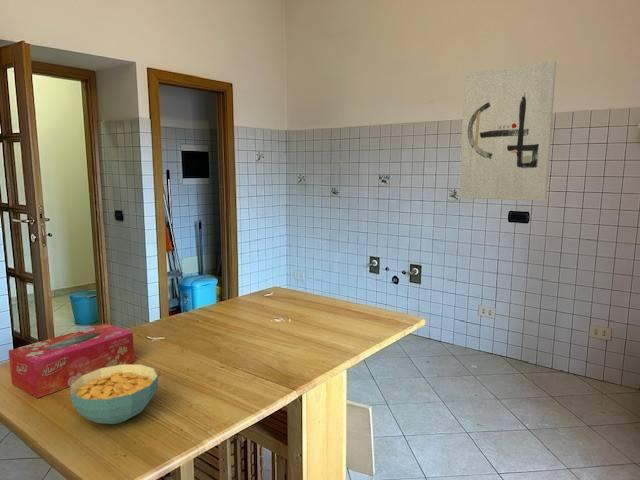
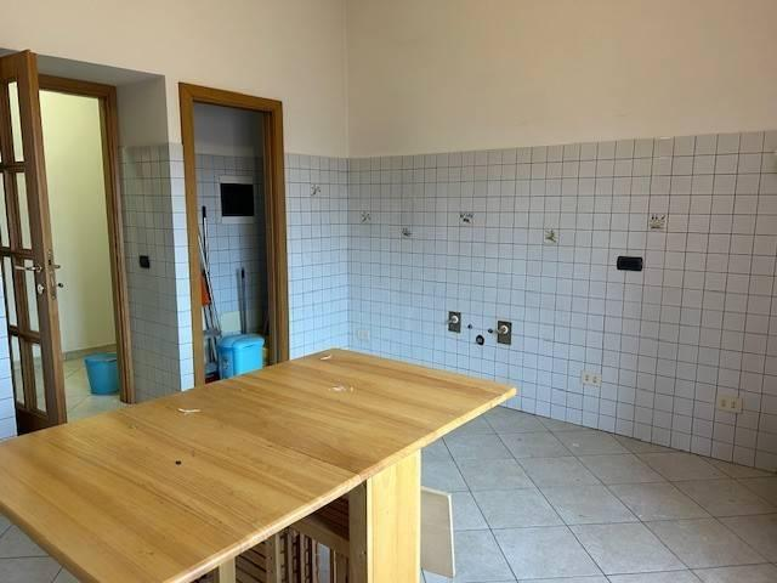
- tissue box (75, 356)
- cereal bowl (116, 399)
- wall art (504, 134)
